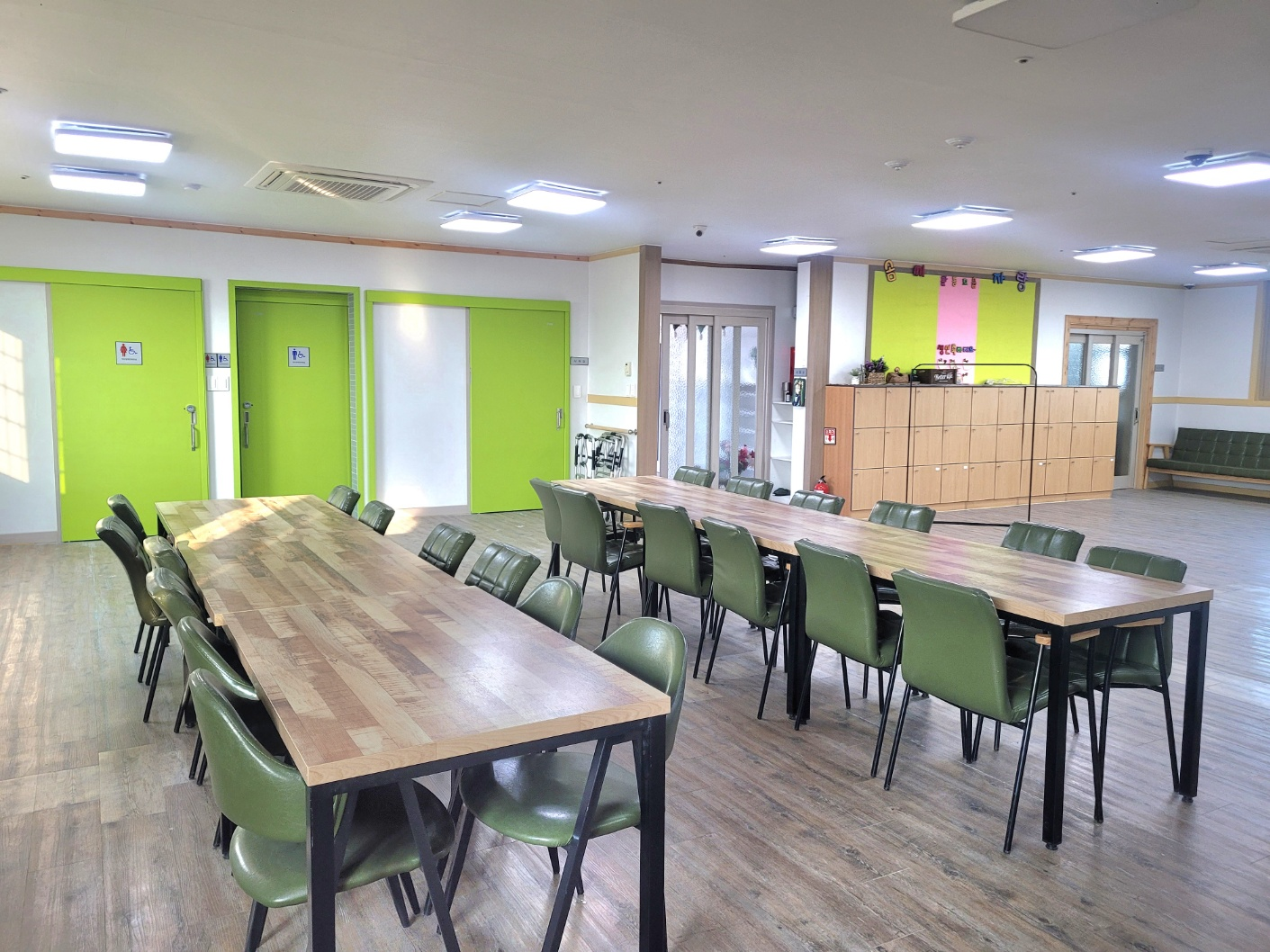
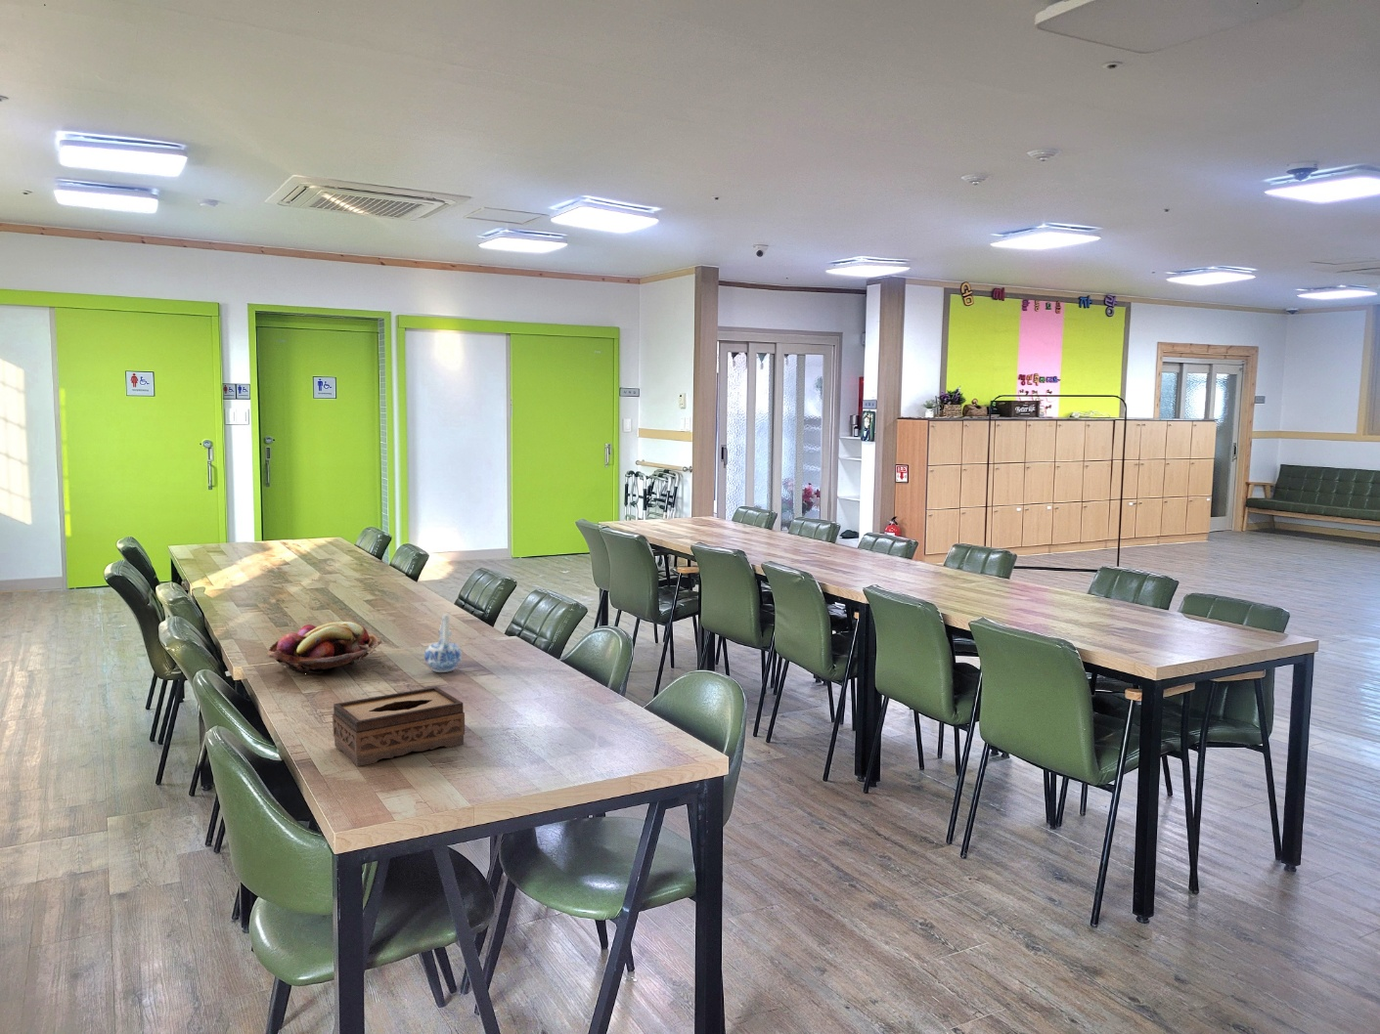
+ ceramic pitcher (443, 640)
+ tissue box (399, 724)
+ fruit basket (324, 644)
